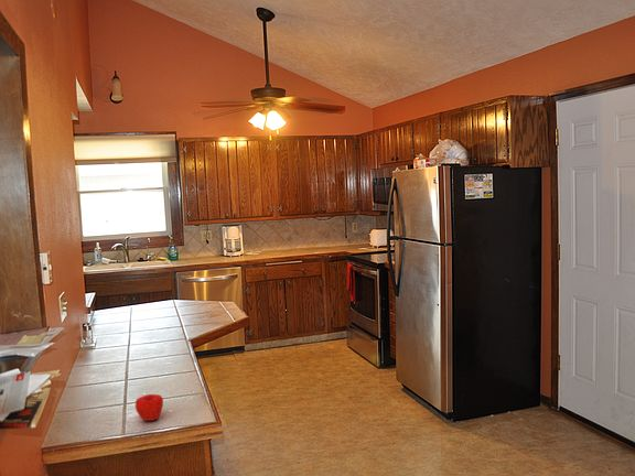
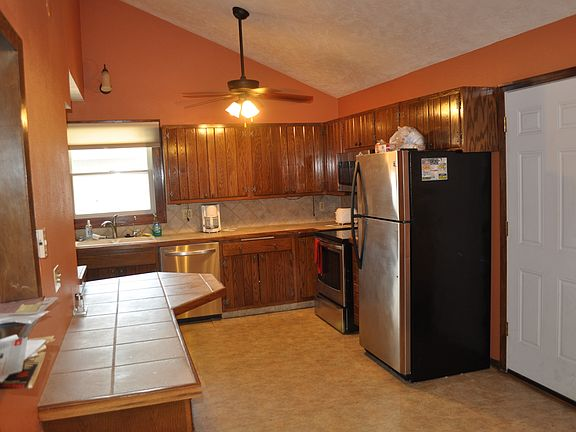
- apple (149, 408)
